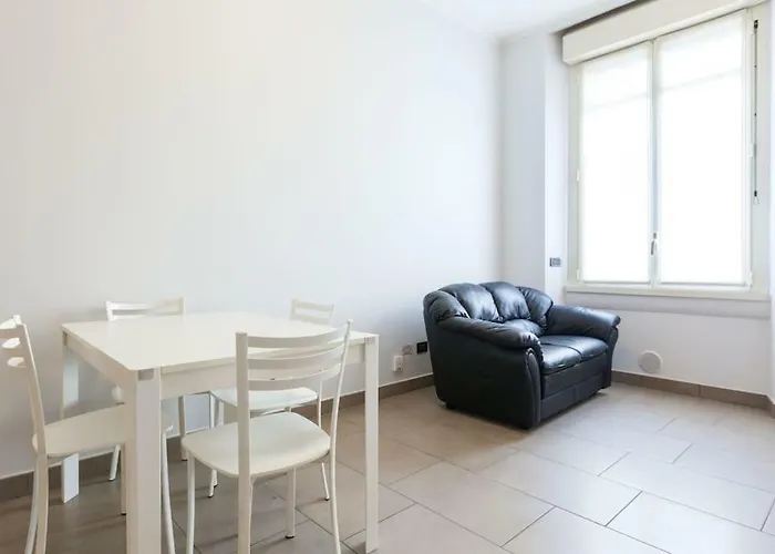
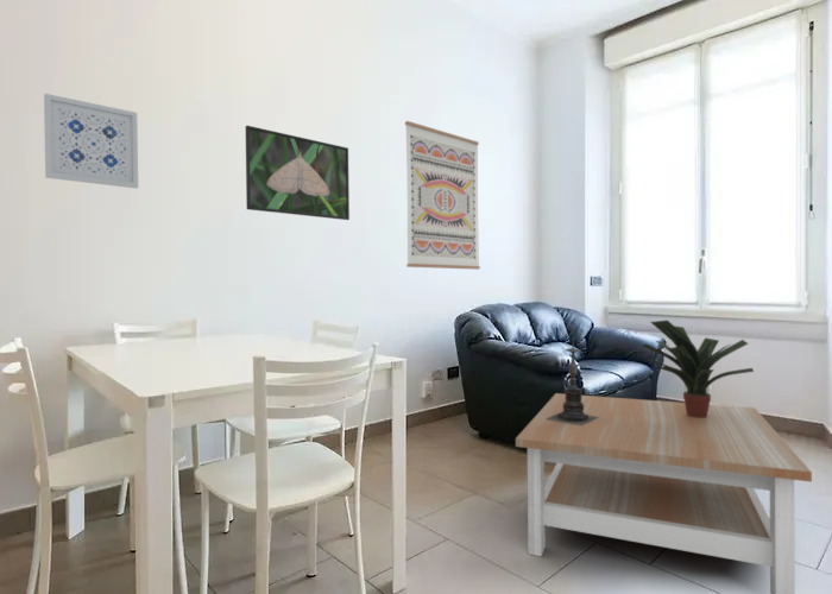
+ candle holder (572, 377)
+ wall art (445, 200)
+ coffee table (648, 475)
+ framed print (301, 176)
+ wall art (93, 143)
+ potted plant (689, 366)
